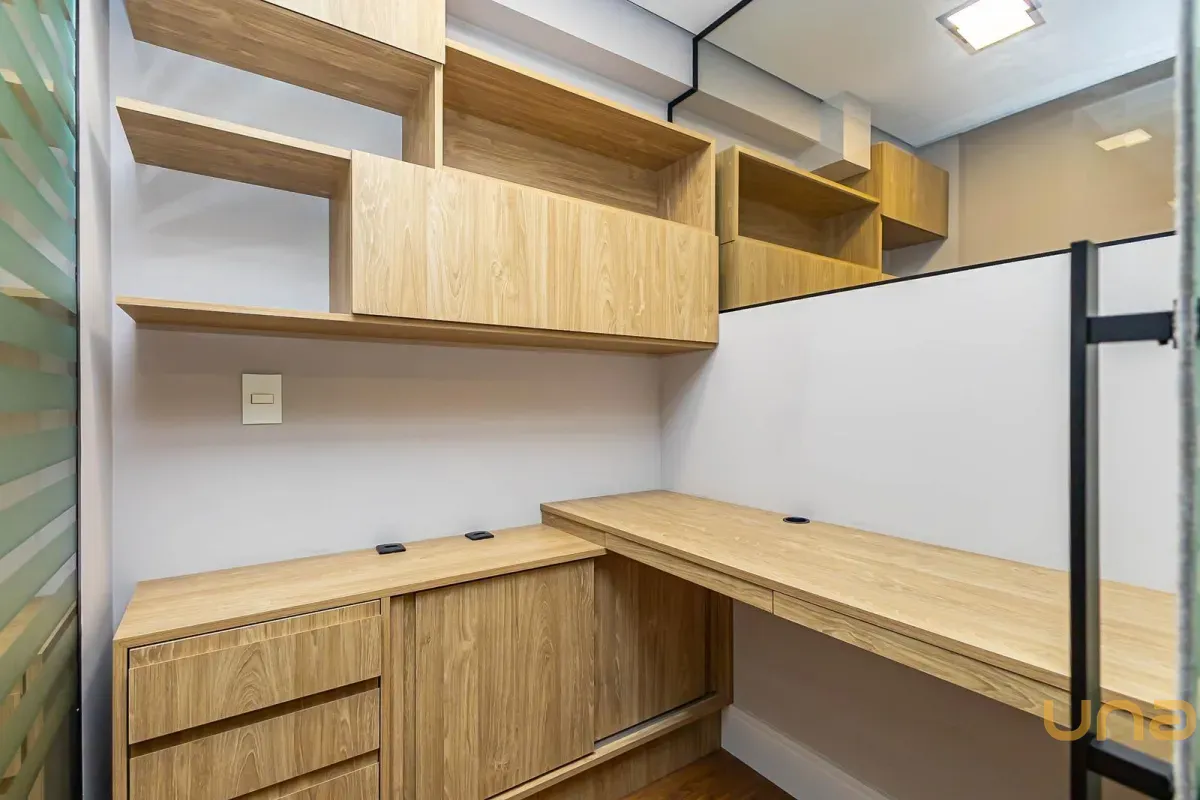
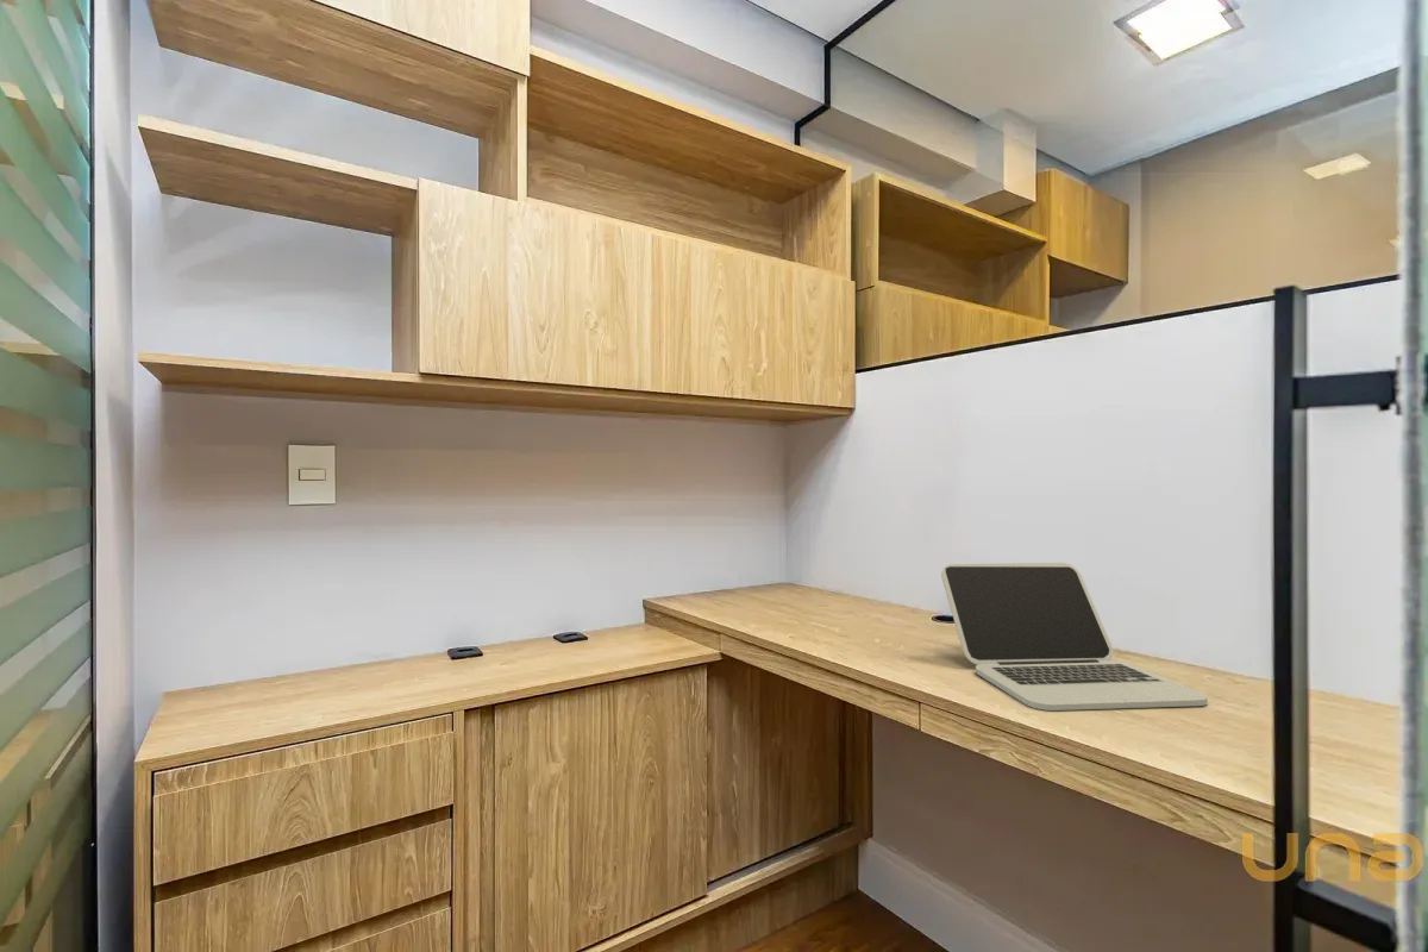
+ laptop (1058, 625)
